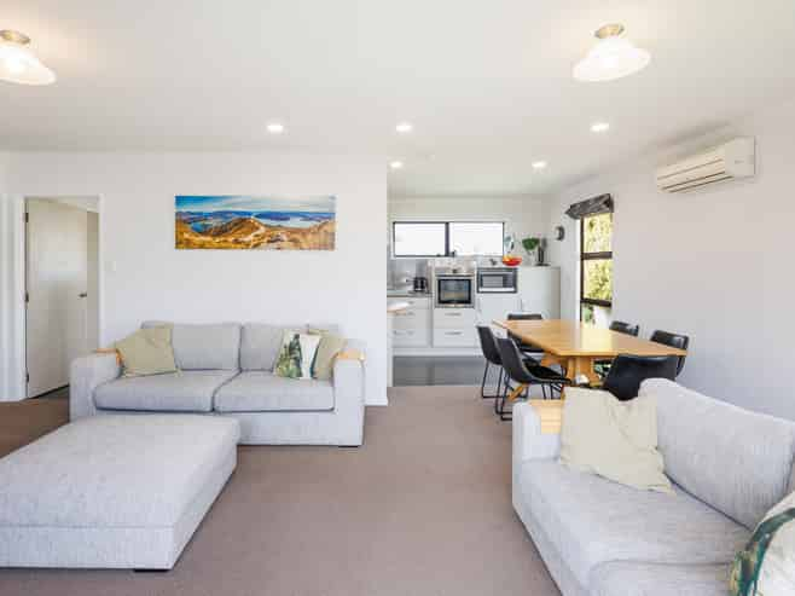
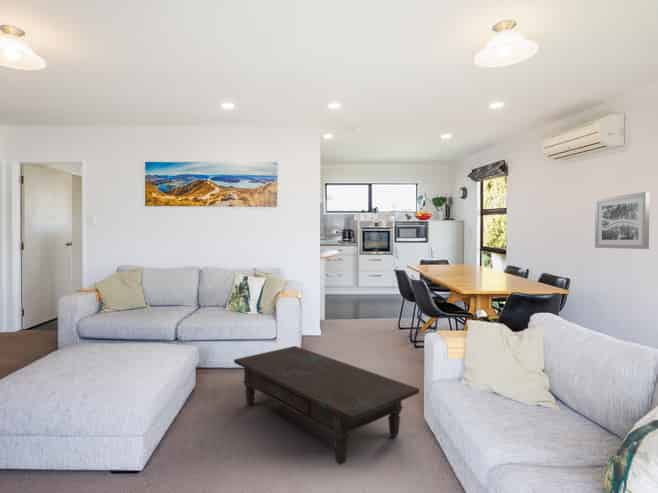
+ coffee table (316, 395)
+ wall art (619, 222)
